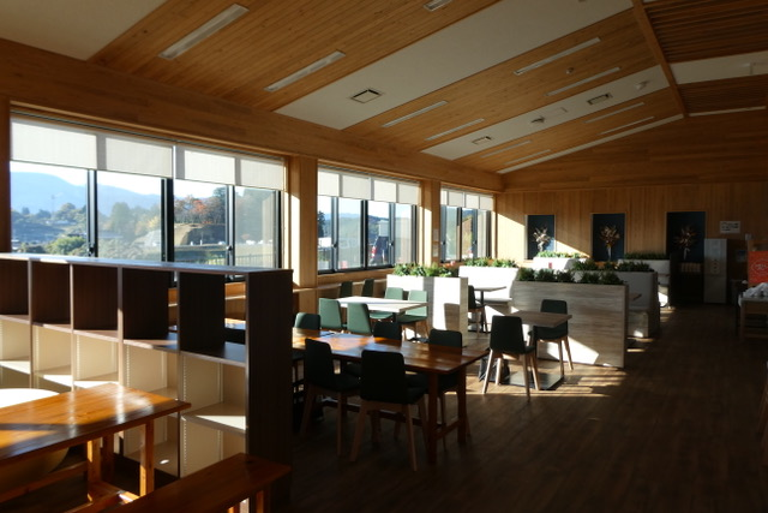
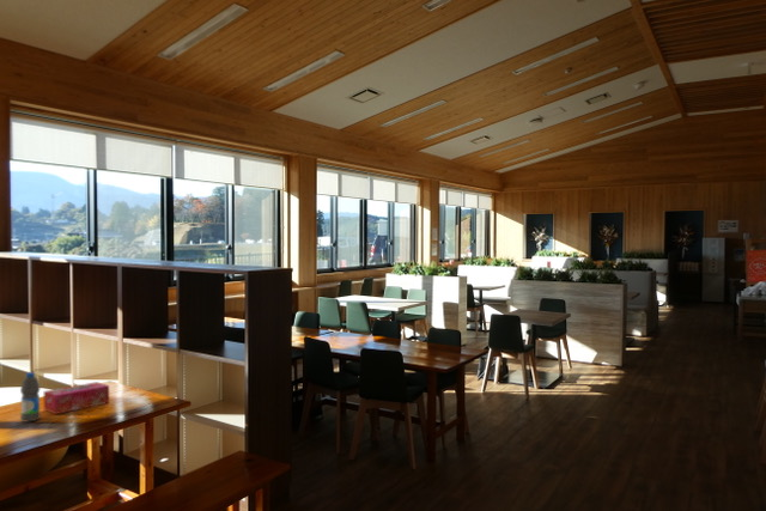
+ tissue box (77, 396)
+ water bottle (30, 396)
